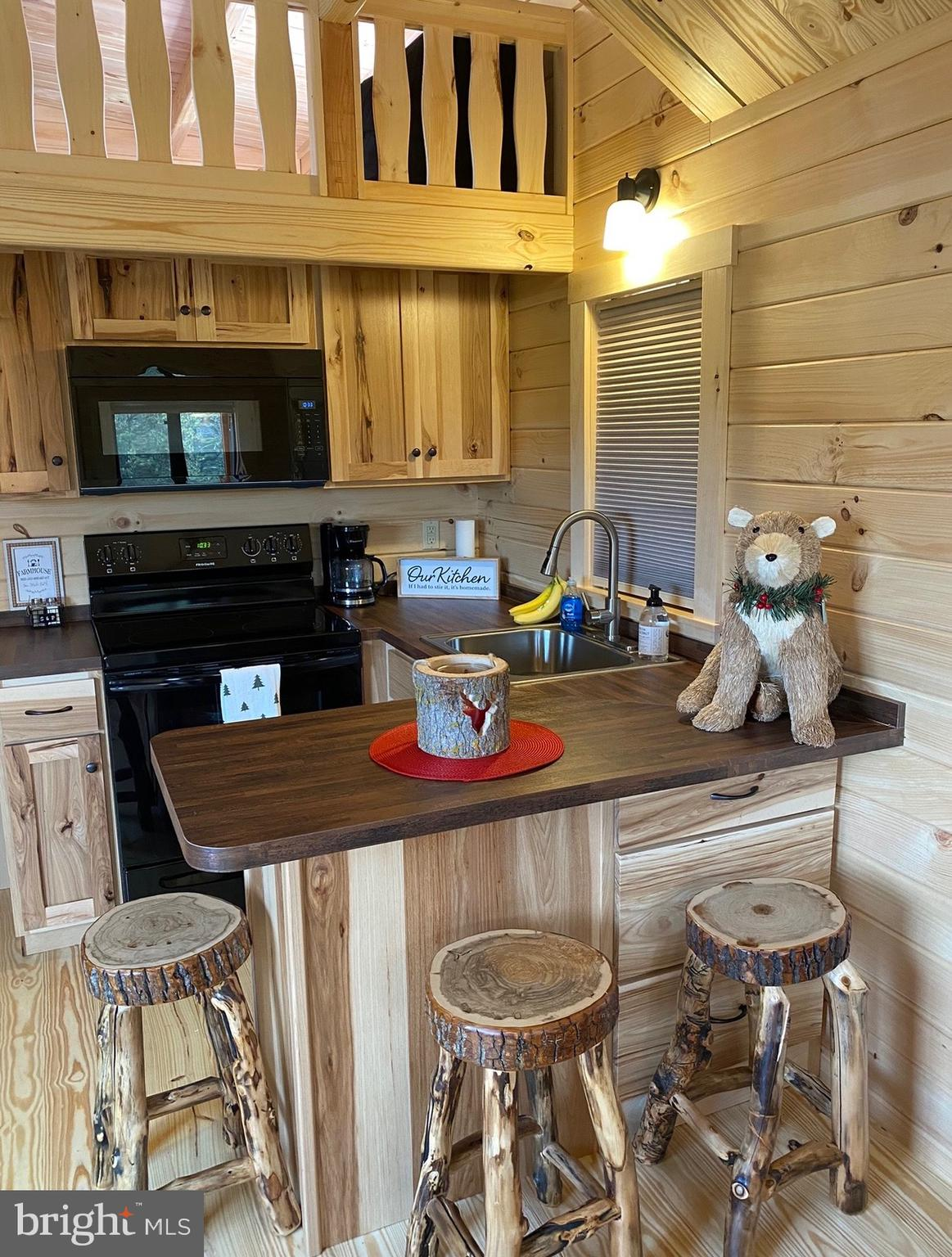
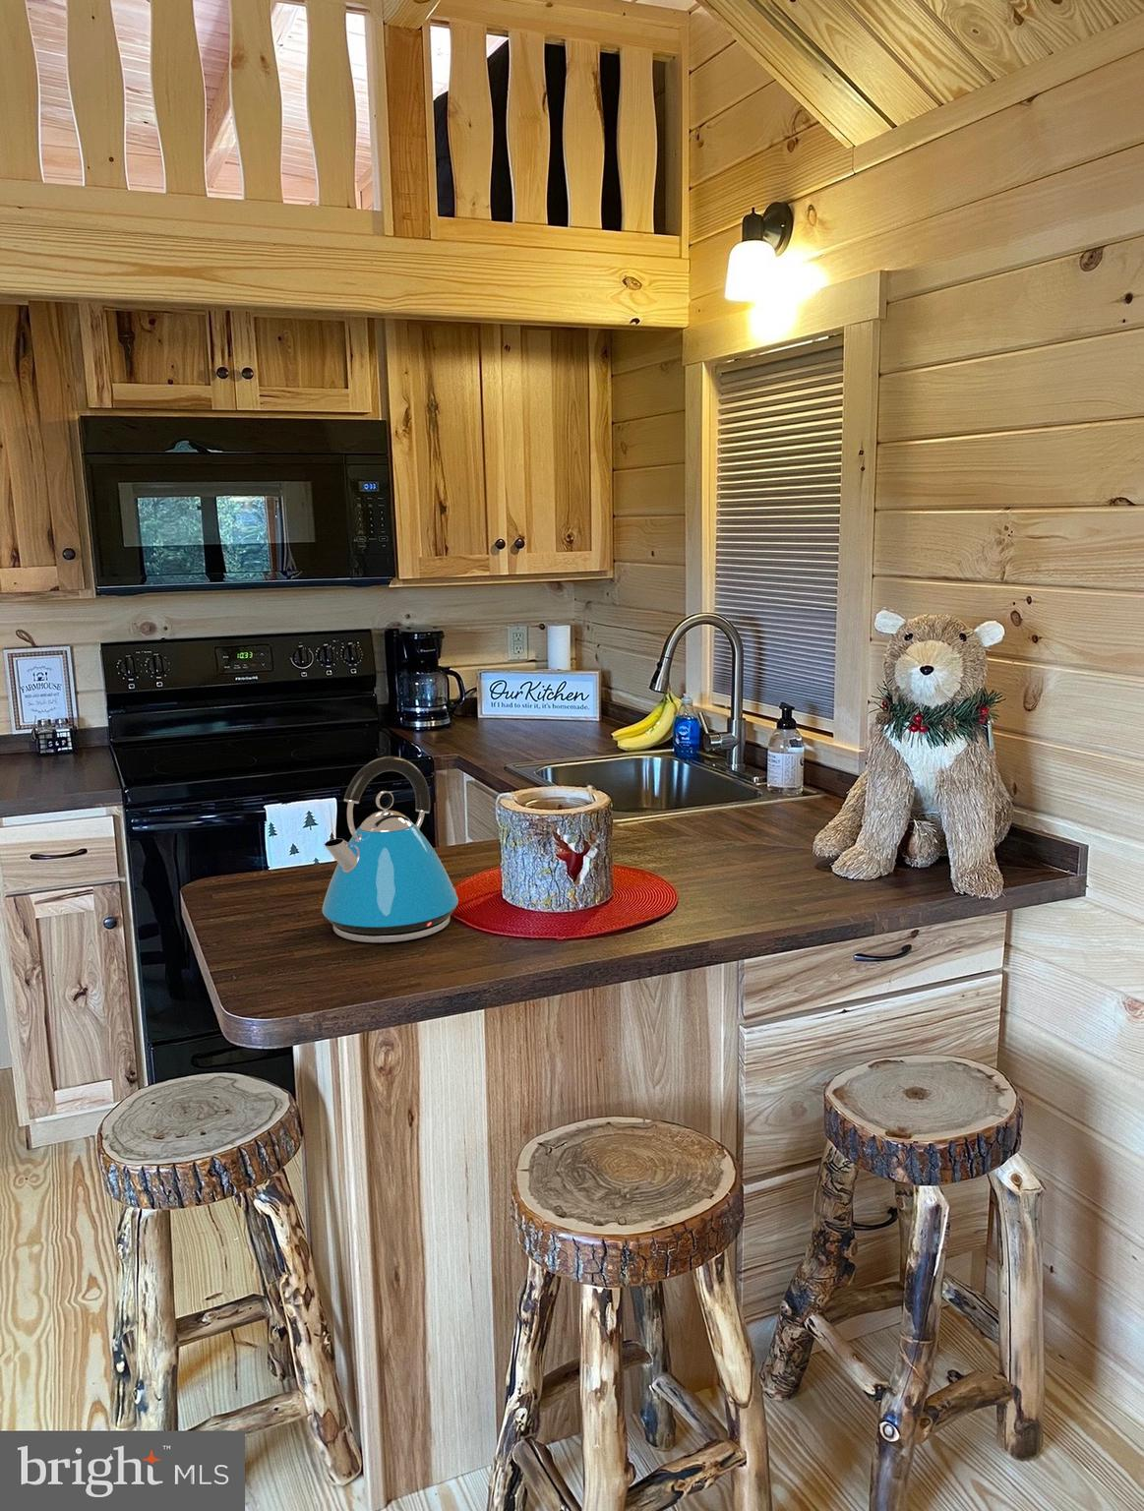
+ kettle (391, 840)
